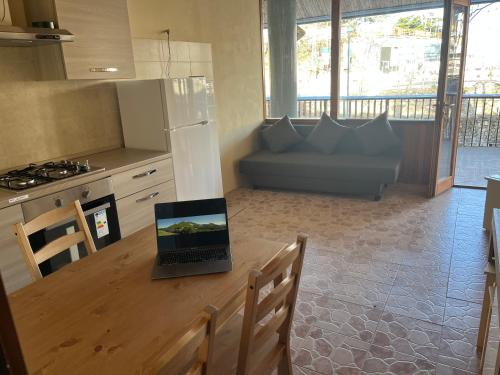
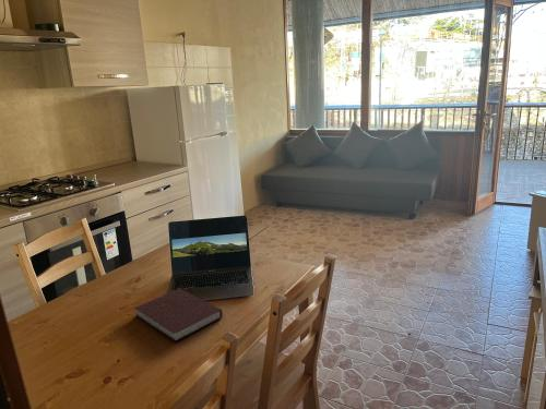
+ notebook (178, 312)
